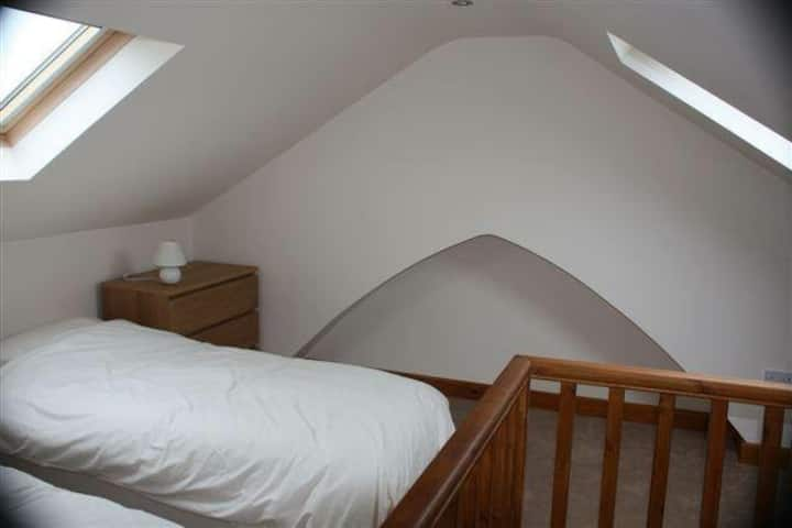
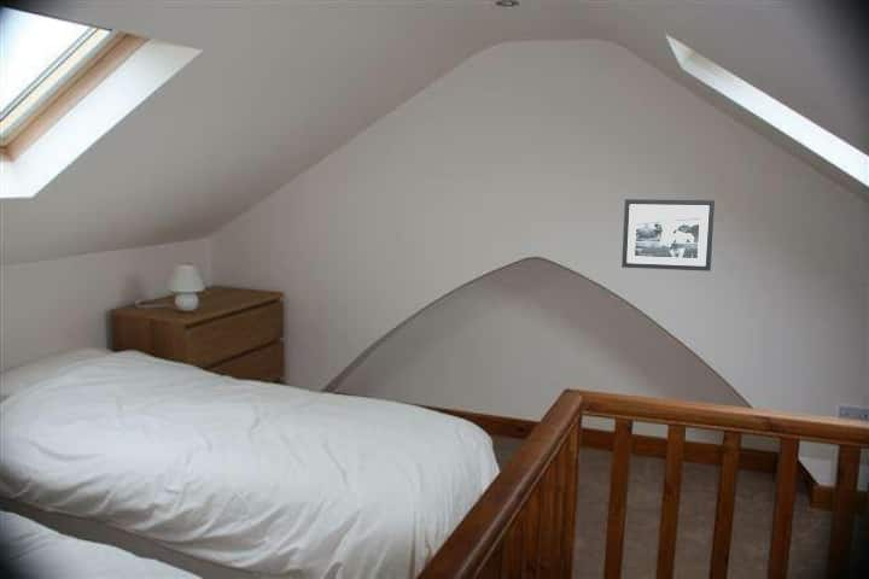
+ picture frame (666, 234)
